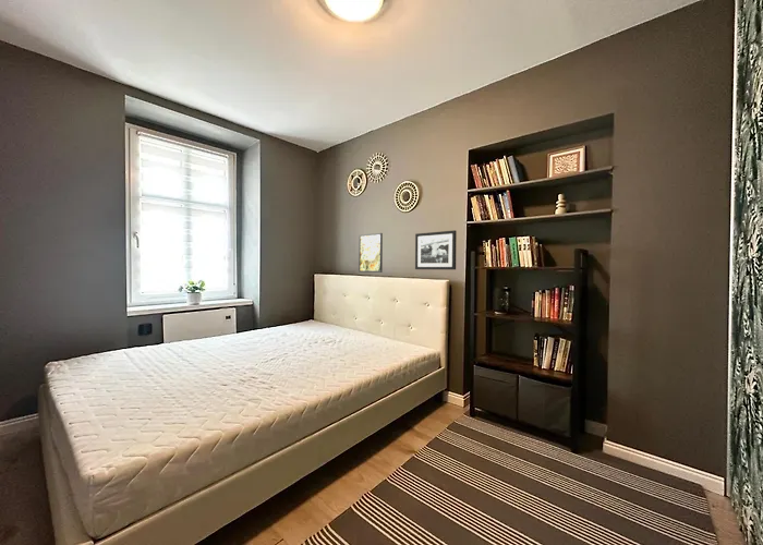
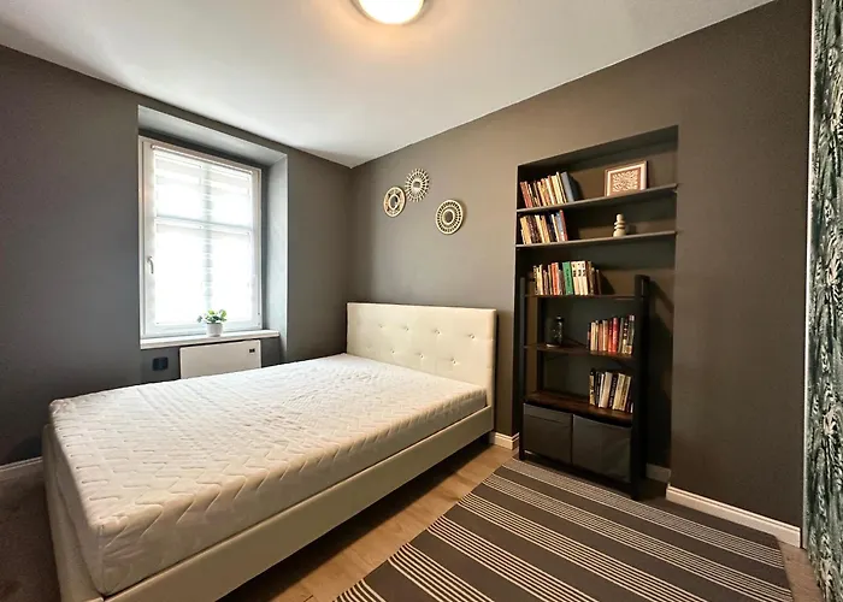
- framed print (370, 253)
- picture frame (434, 251)
